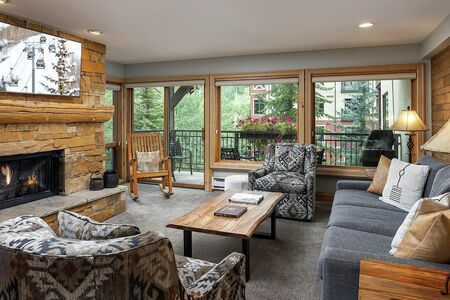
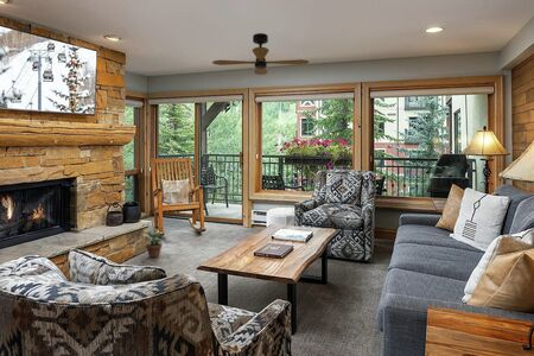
+ potted plant (151, 242)
+ ceiling fan (260, 51)
